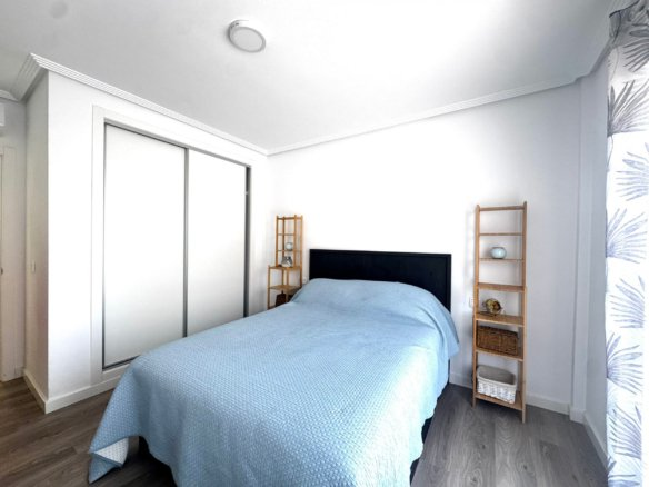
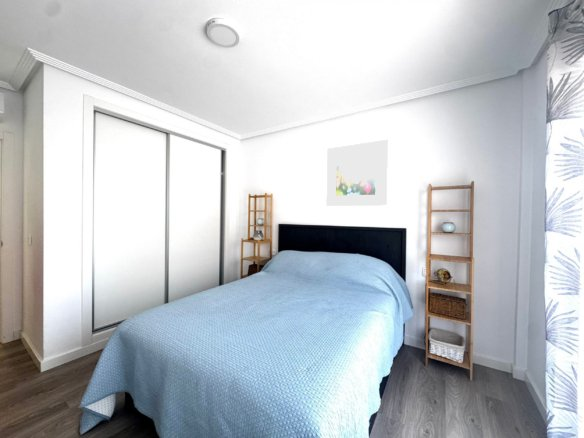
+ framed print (355, 175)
